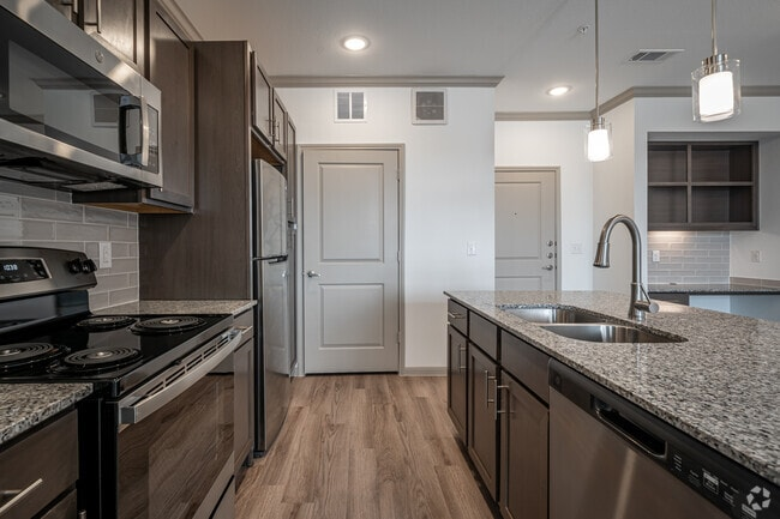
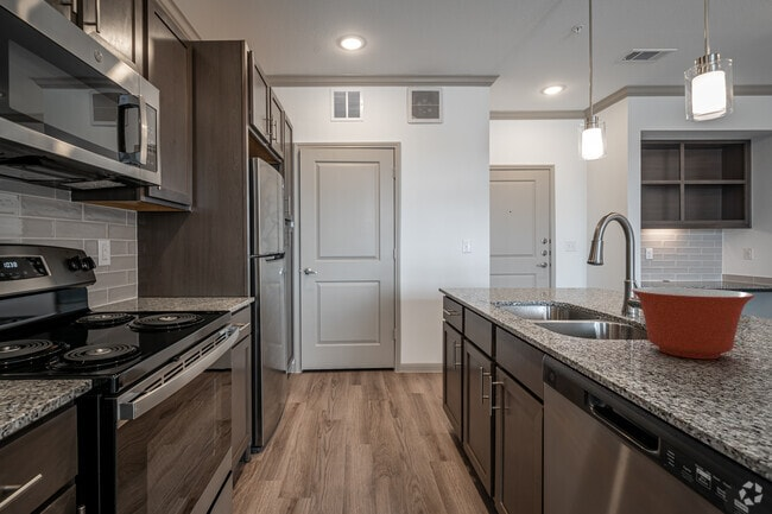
+ mixing bowl (688, 322)
